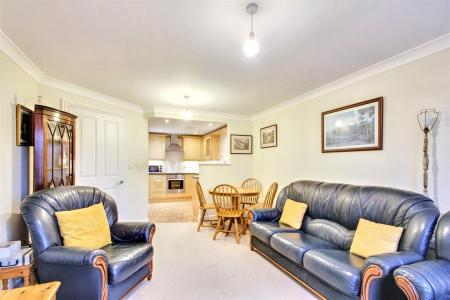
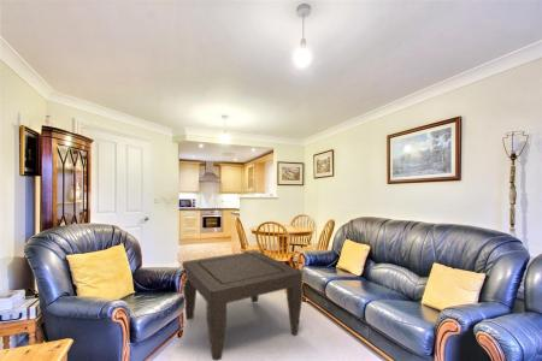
+ coffee table (238, 296)
